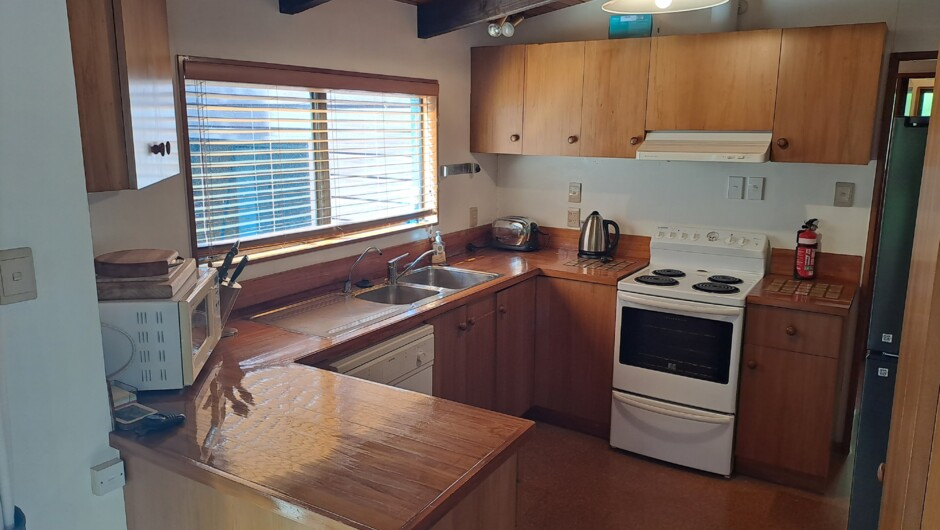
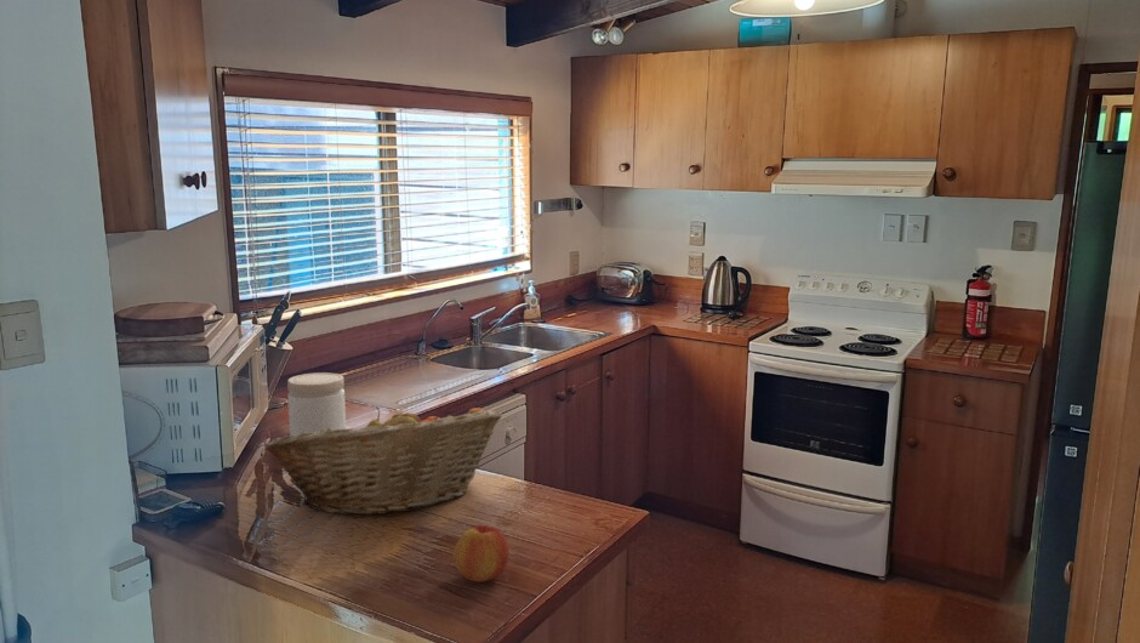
+ jar (317, 405)
+ fruit basket (388, 448)
+ apple (481, 551)
